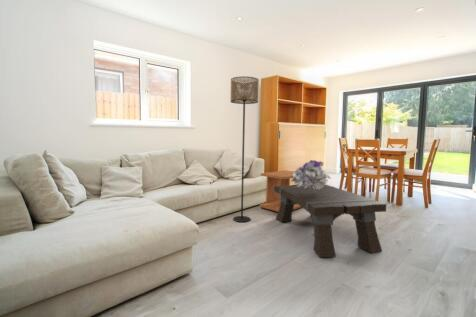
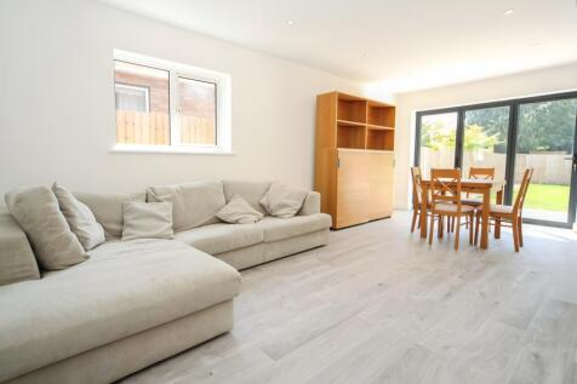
- coffee table (321, 213)
- floor lamp (243, 151)
- side table (283, 185)
- bouquet (314, 176)
